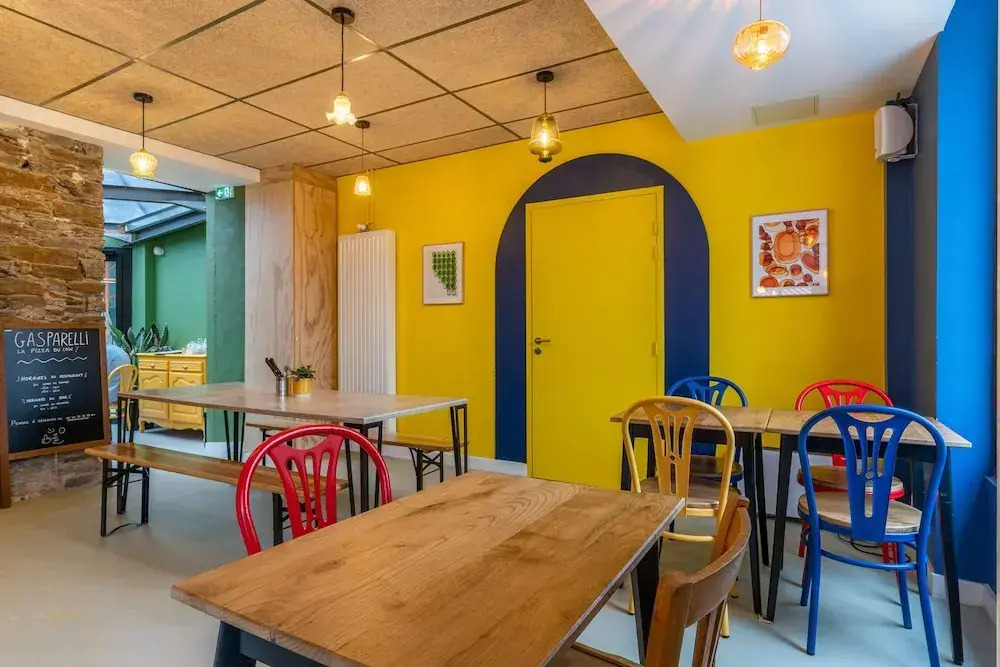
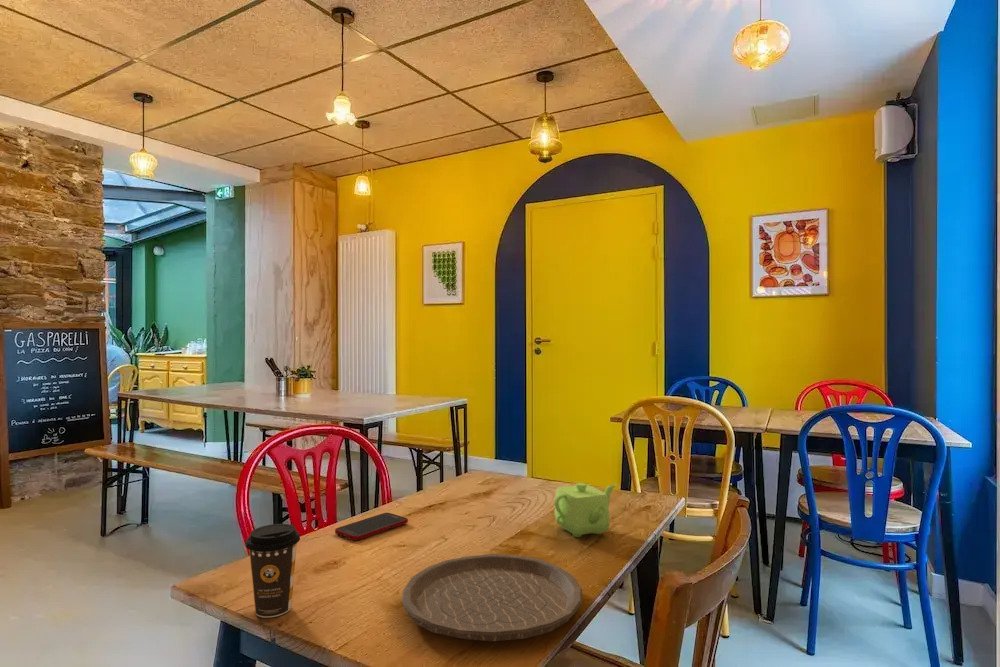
+ coffee cup (273, 570)
+ cell phone (372, 525)
+ plate (492, 594)
+ teapot (586, 506)
